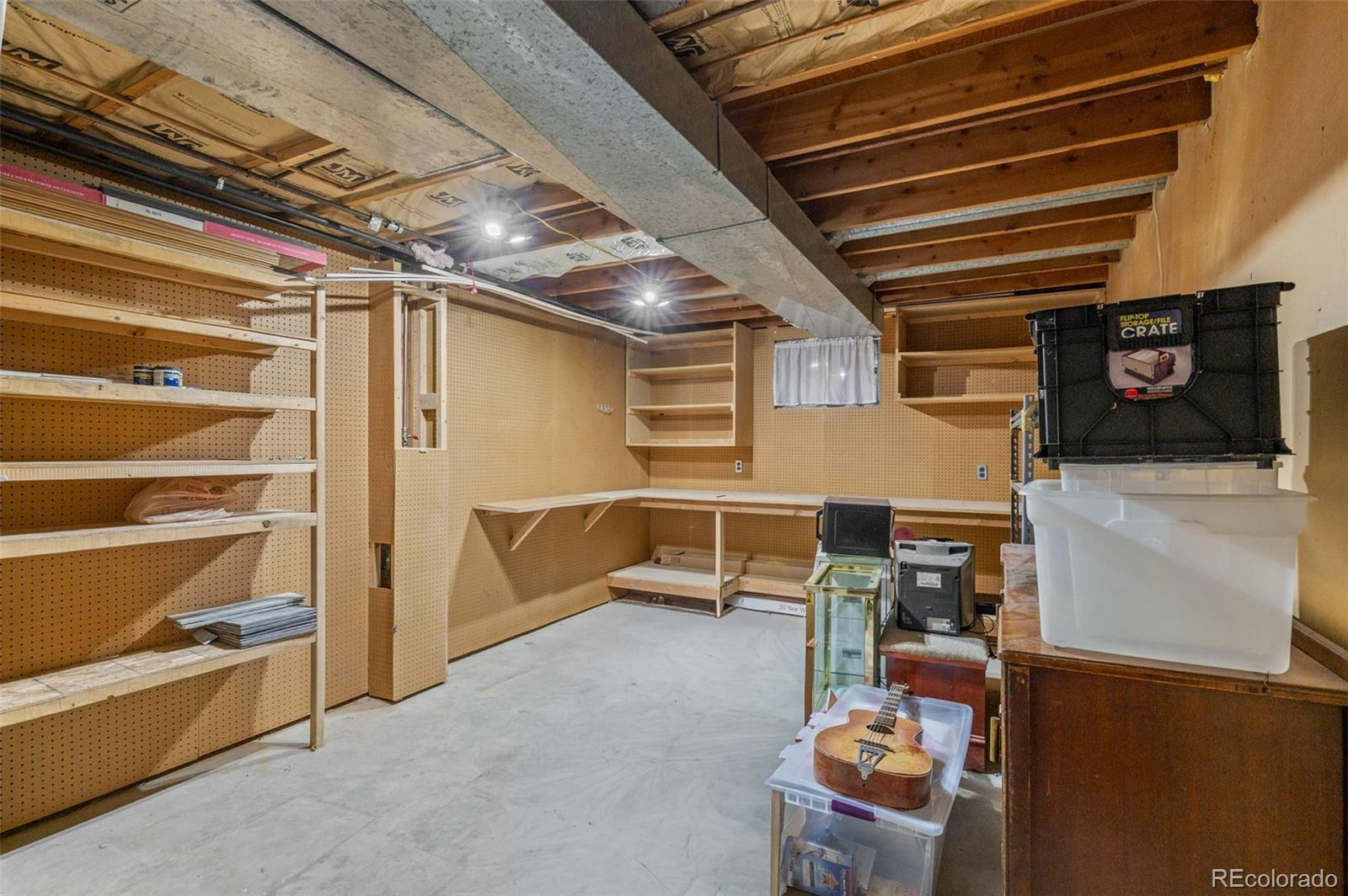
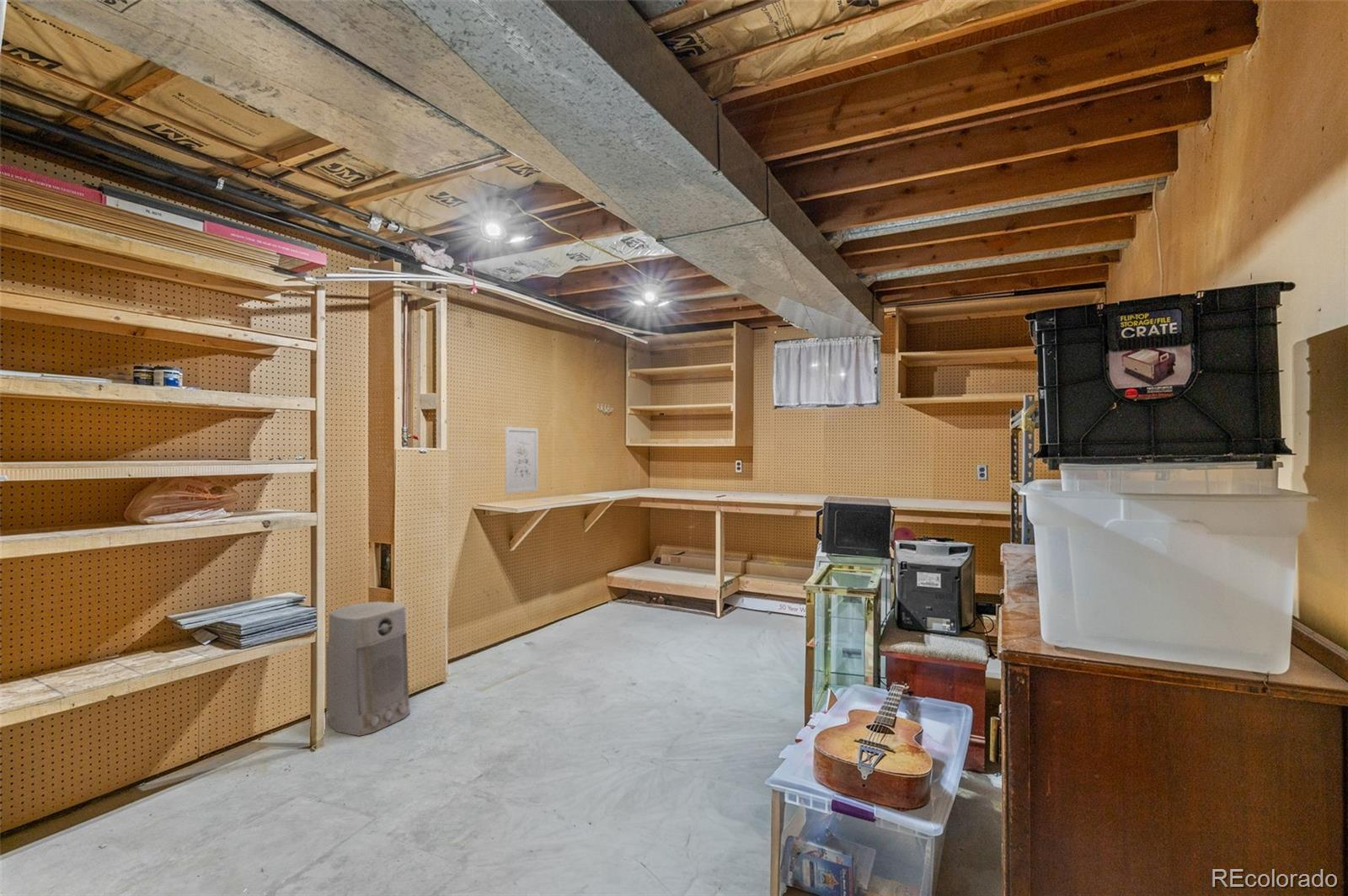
+ wall art (522, 460)
+ air purifier (366, 663)
